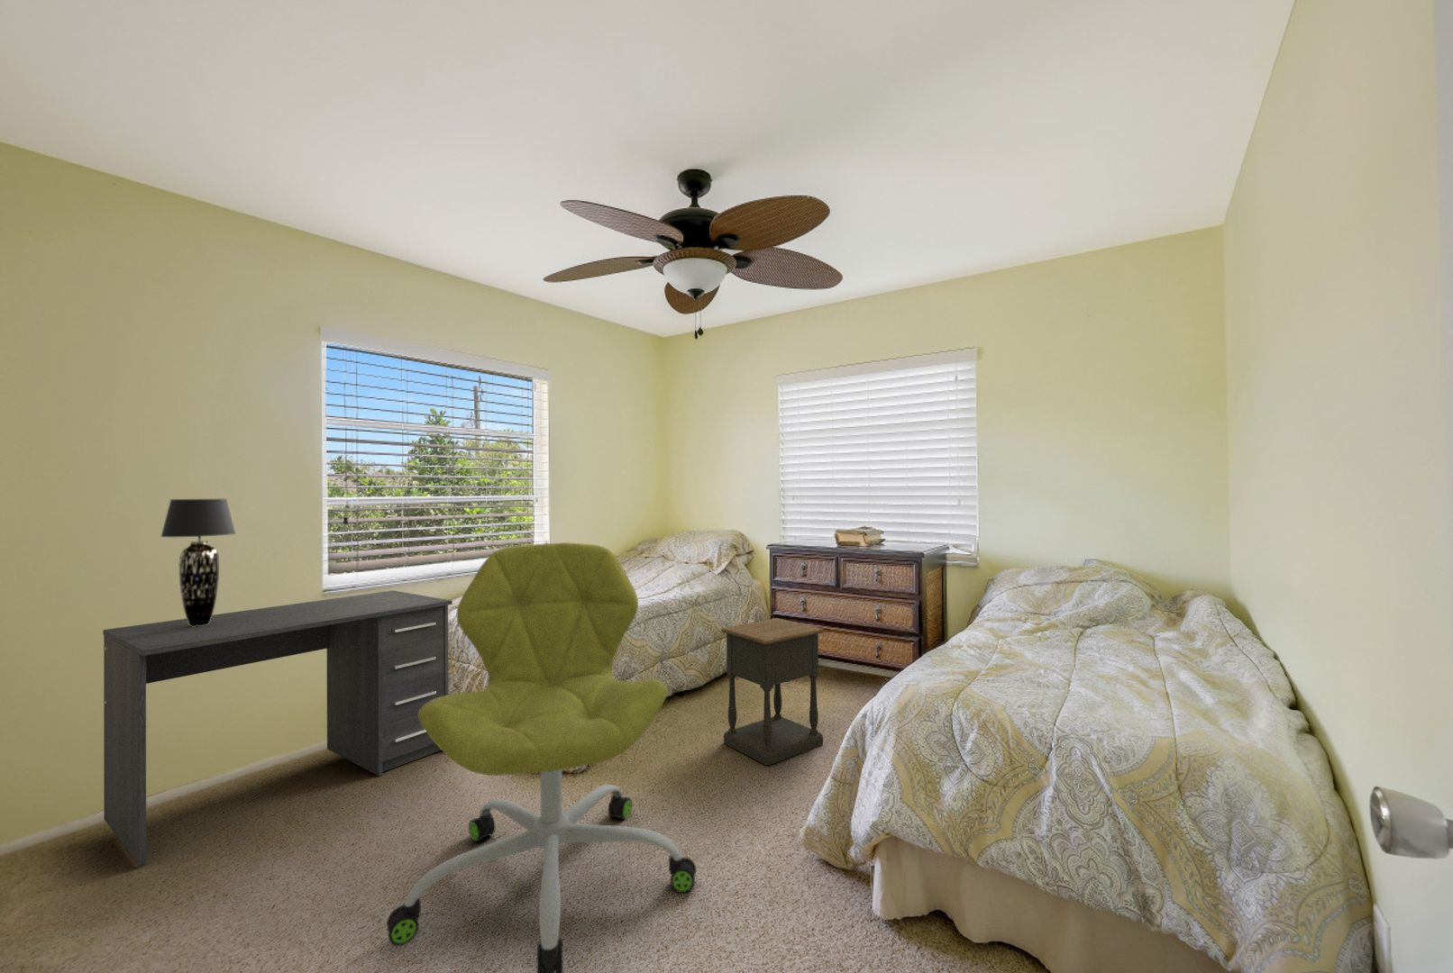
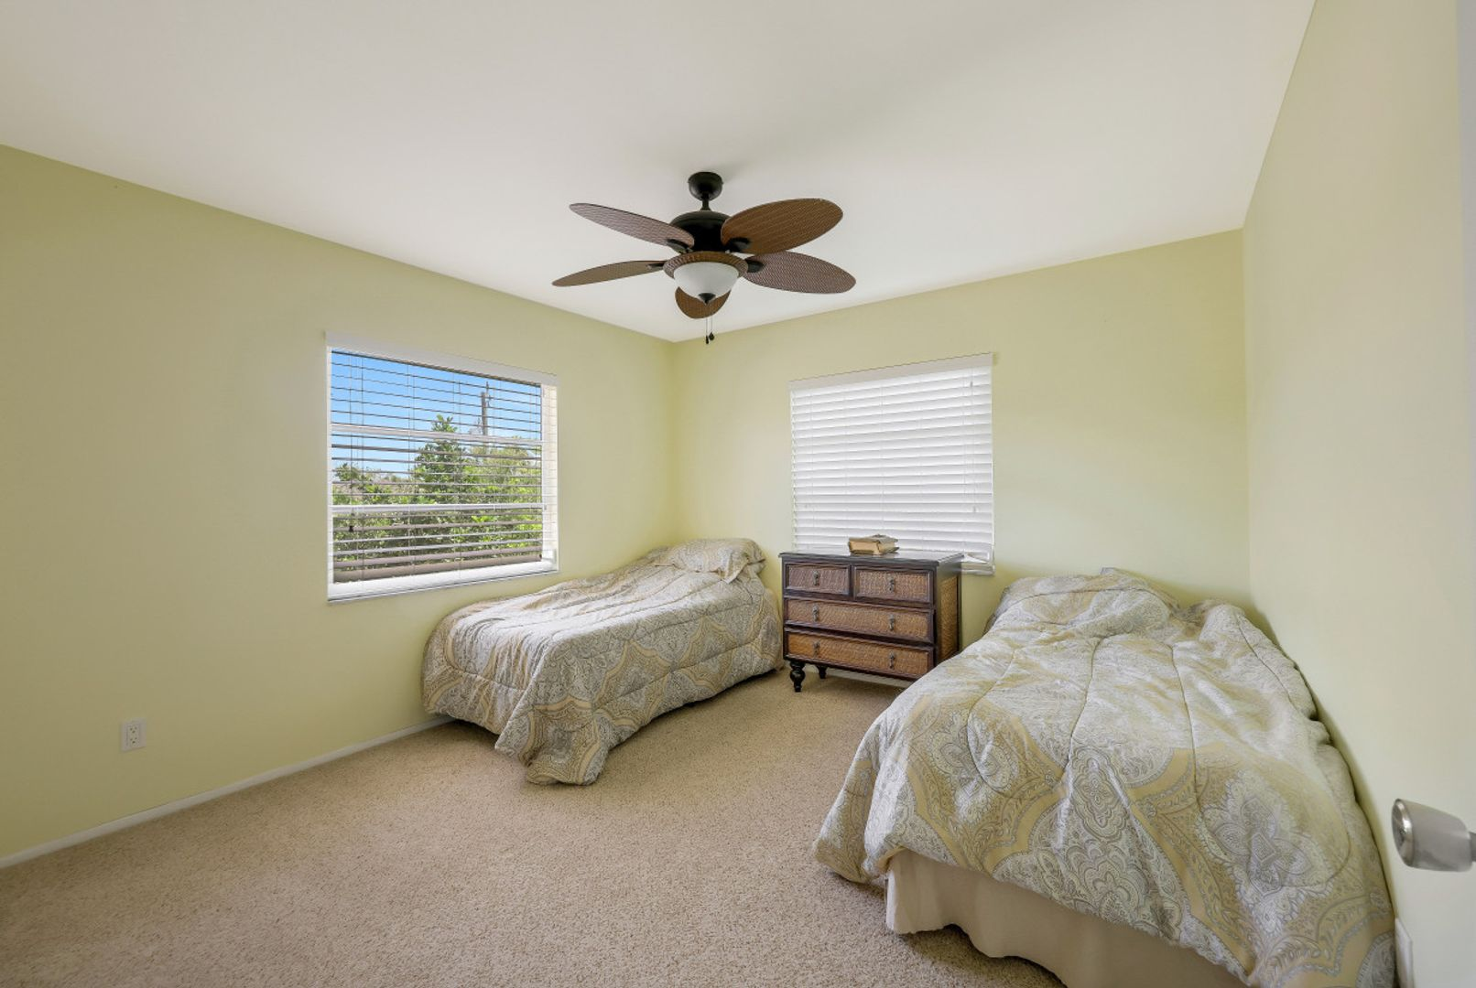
- desk (327, 697)
- table lamp (199, 561)
- office chair (551, 715)
- nightstand (772, 685)
